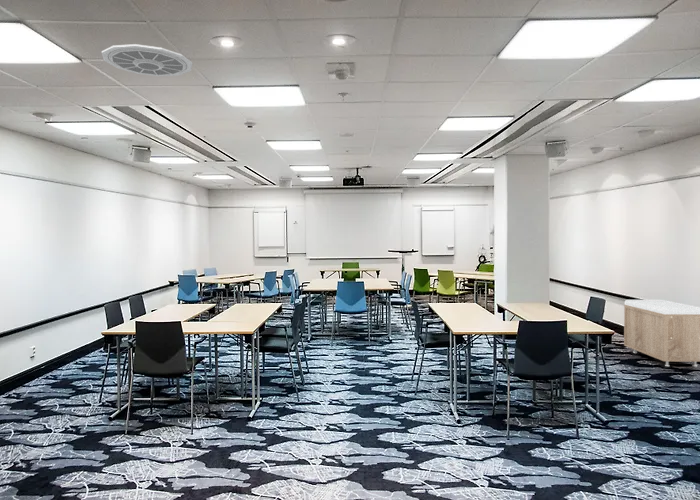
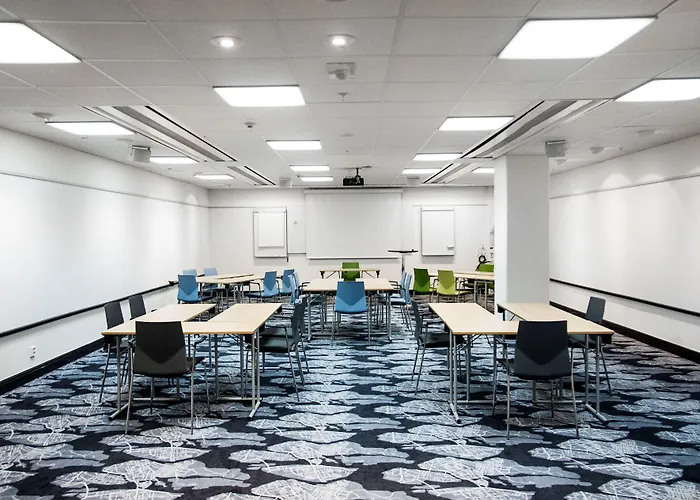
- storage bench (664, 331)
- ceiling vent (148, 63)
